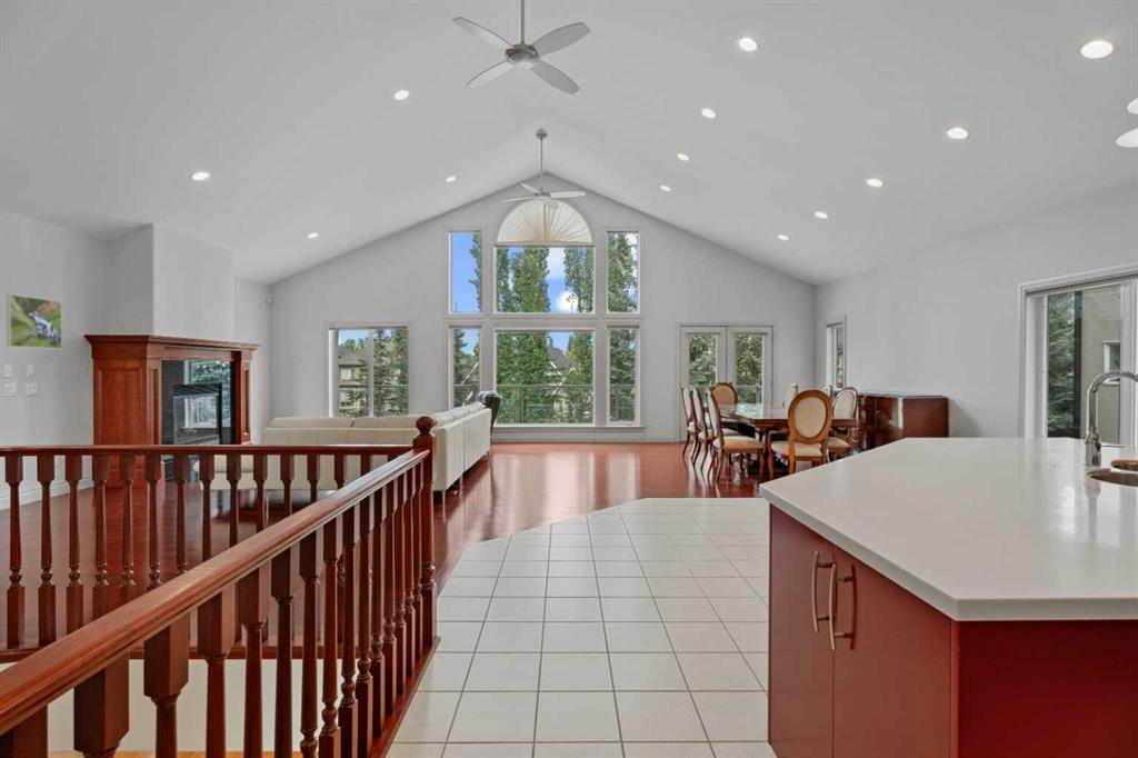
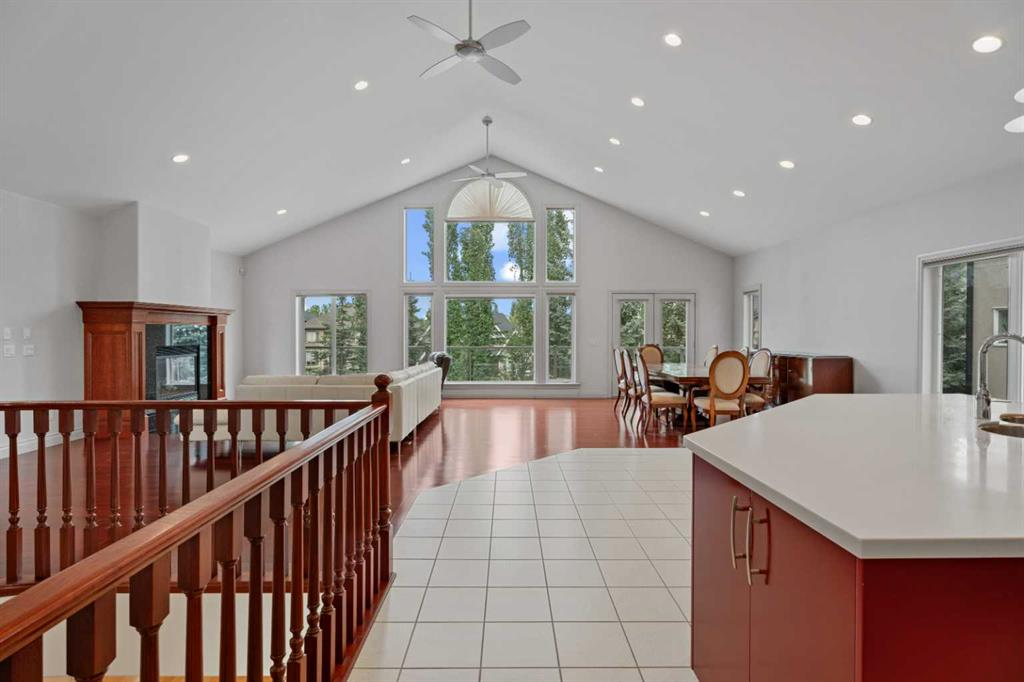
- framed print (34, 322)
